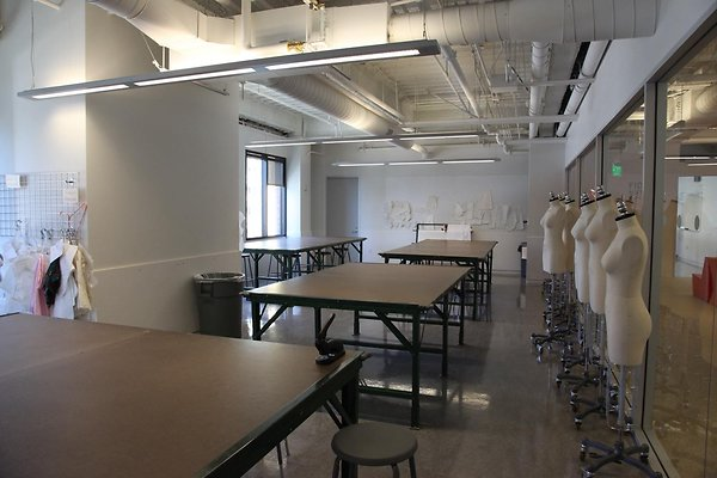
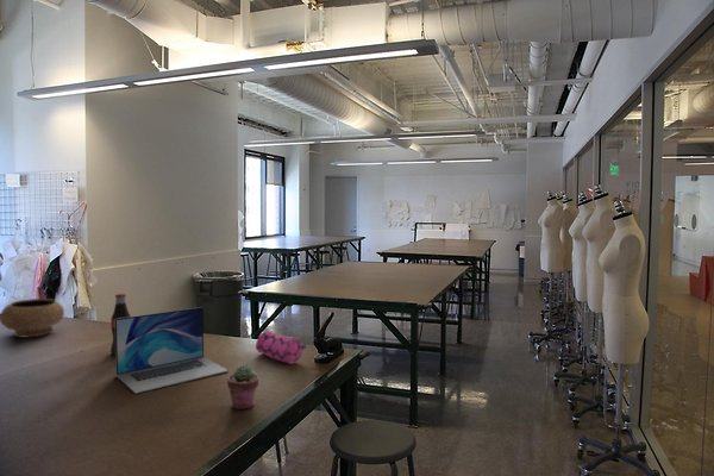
+ laptop (173, 345)
+ bottle (119, 318)
+ pencil case (278, 345)
+ bowl (32, 317)
+ potted succulent (243, 386)
